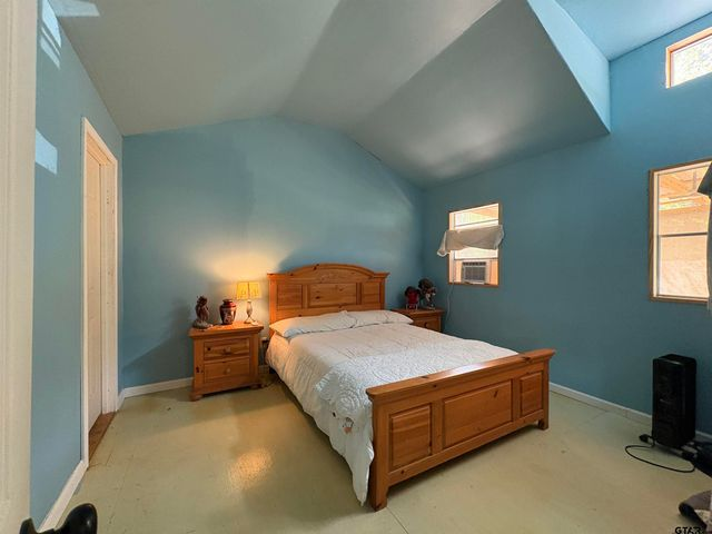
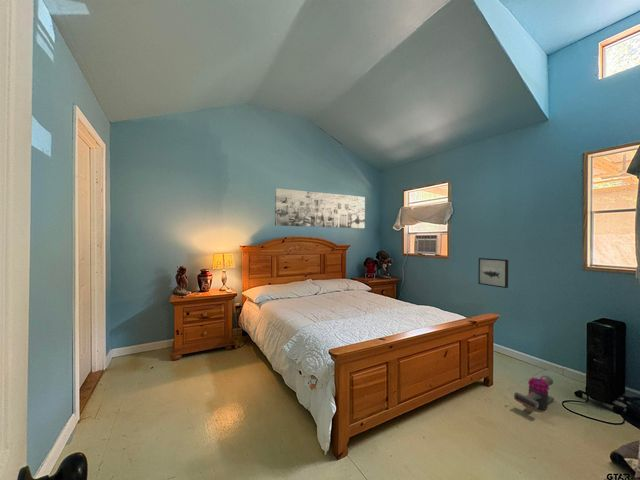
+ wall art (323, 210)
+ vacuum cleaner (536, 392)
+ wall art (492, 272)
